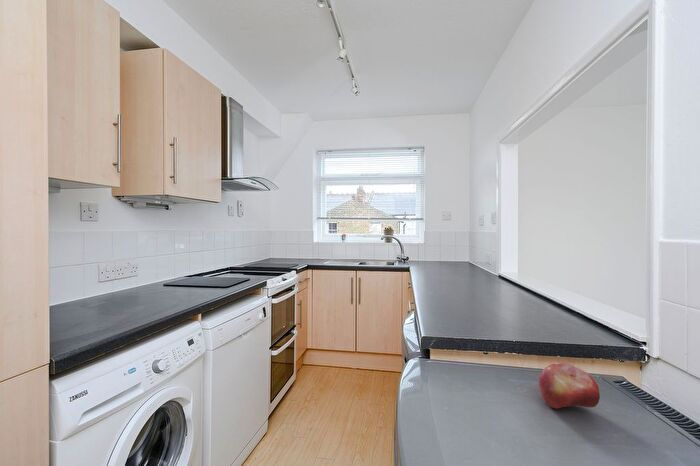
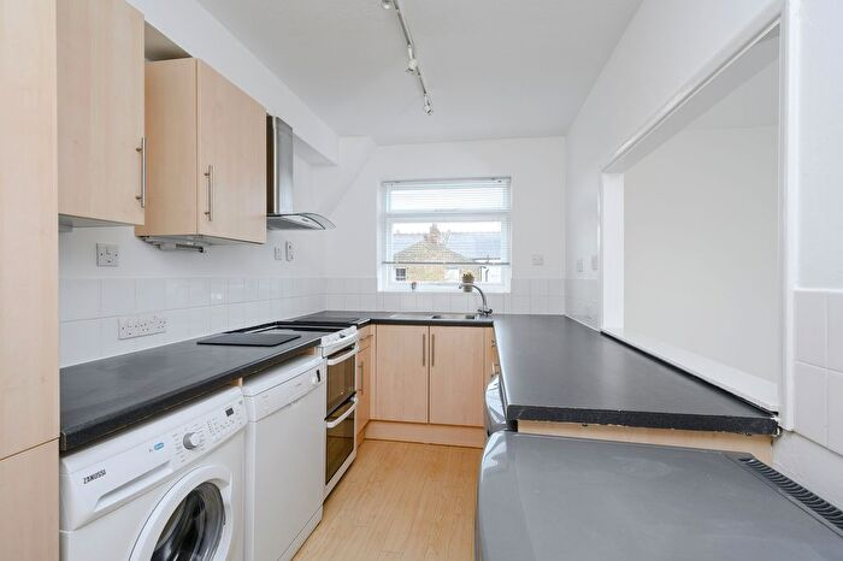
- fruit (567, 385)
